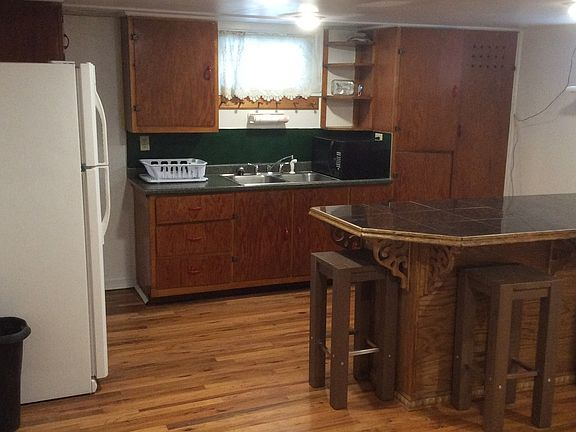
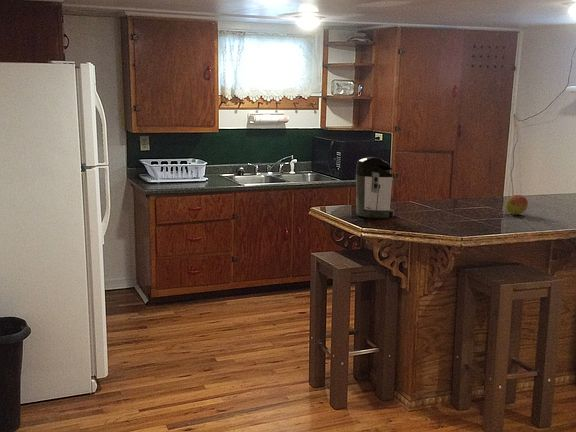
+ coffee maker (379, 187)
+ fruit (516, 204)
